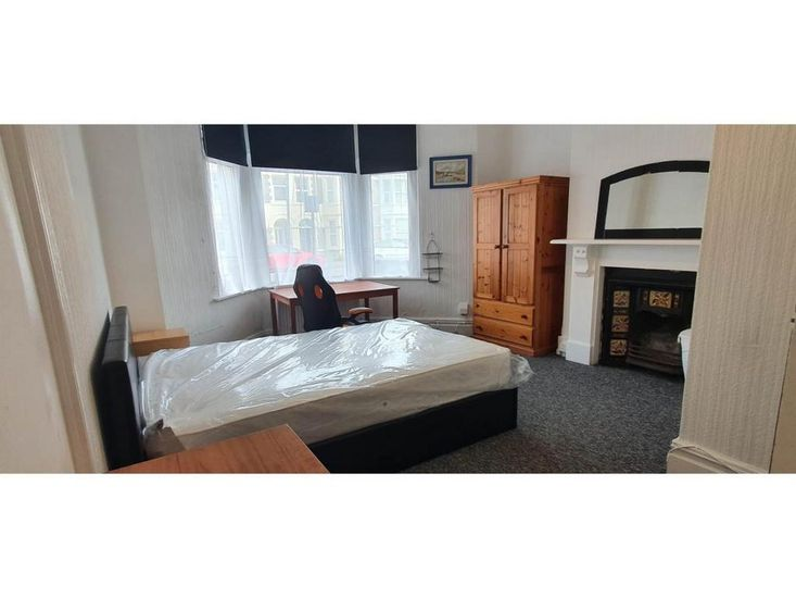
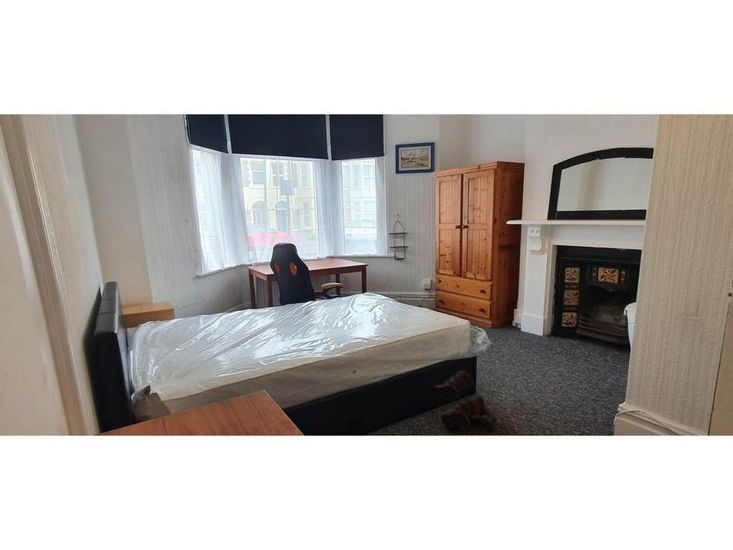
+ boots (465, 400)
